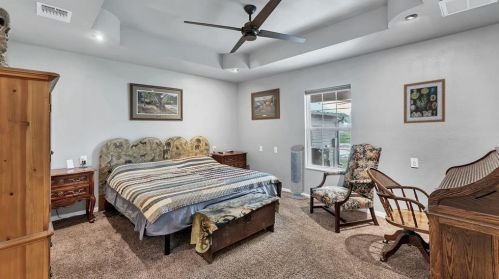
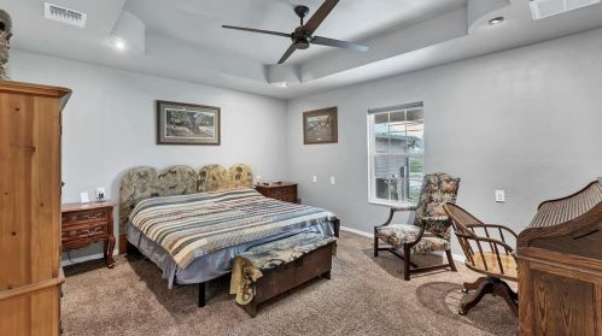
- wall art (423, 102)
- air purifier (297, 170)
